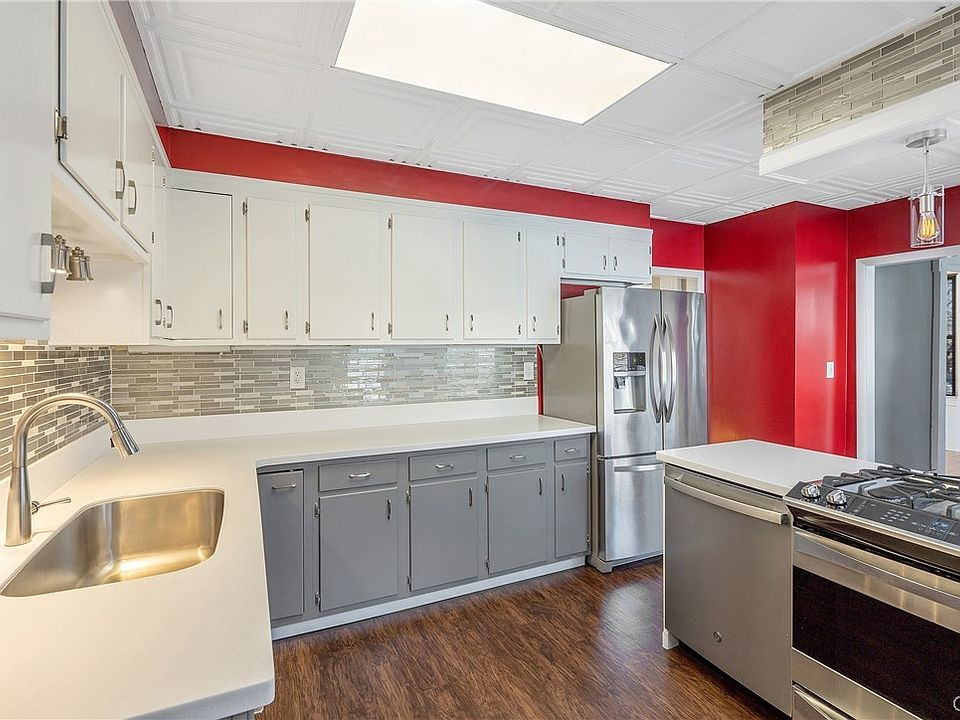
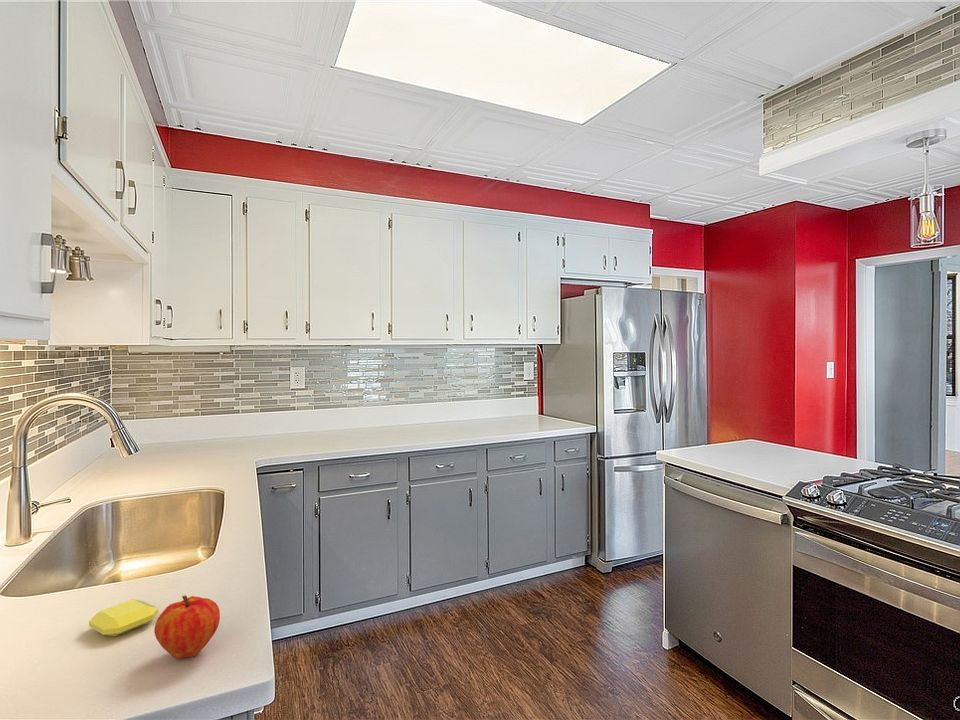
+ soap bar (124, 617)
+ fruit (188, 624)
